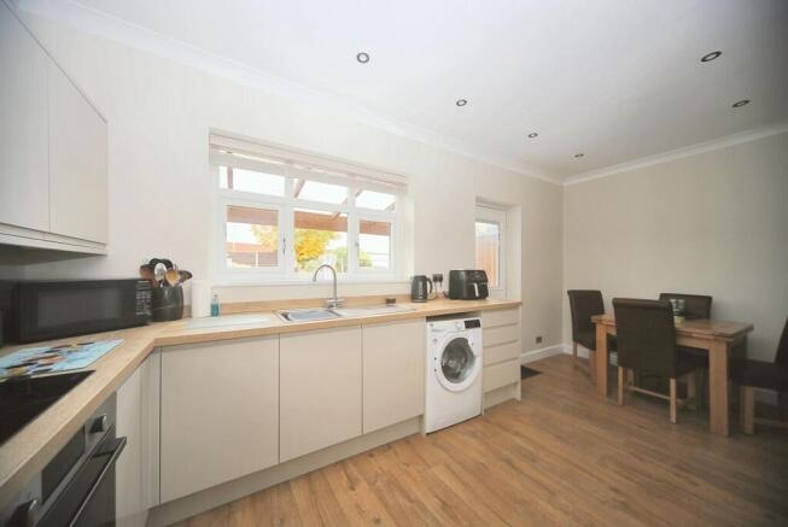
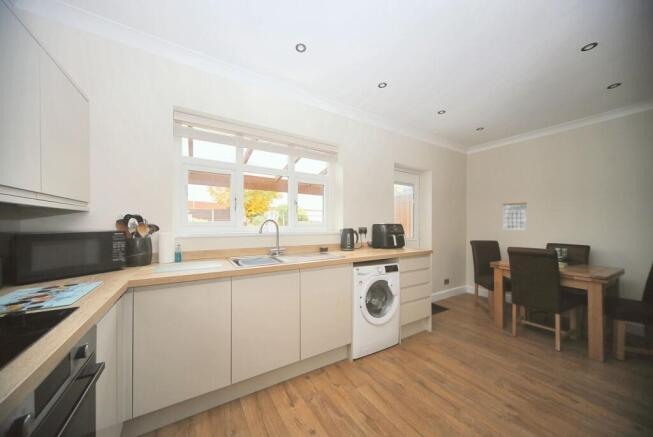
+ calendar (514, 213)
